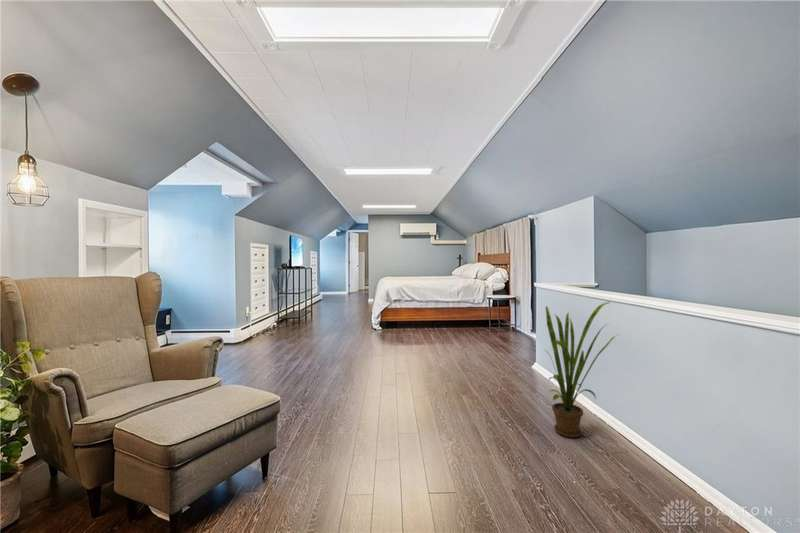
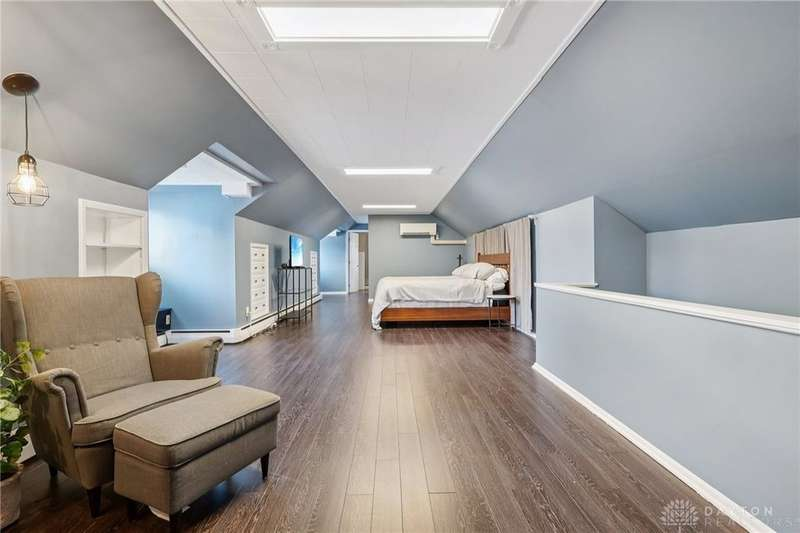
- house plant (572, 366)
